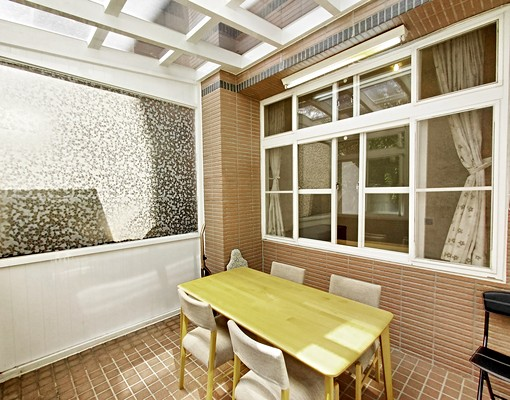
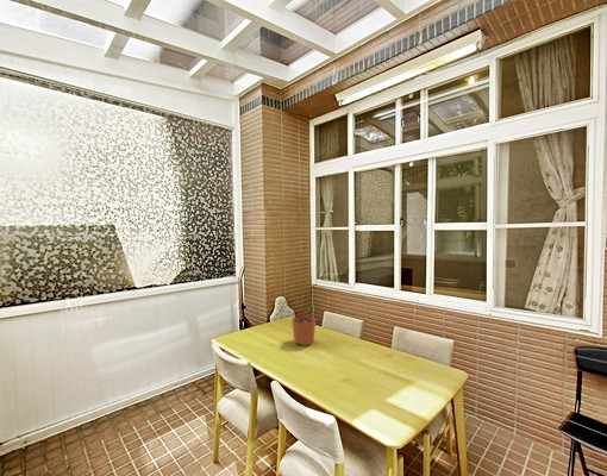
+ plant pot (304, 325)
